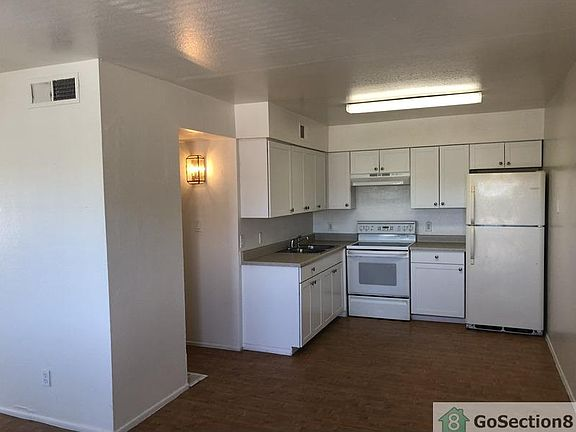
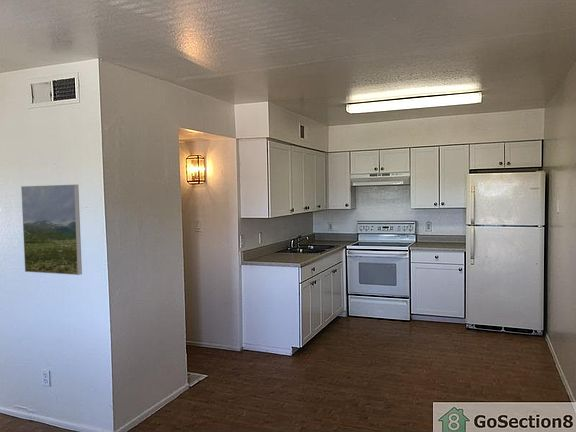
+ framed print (50, 229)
